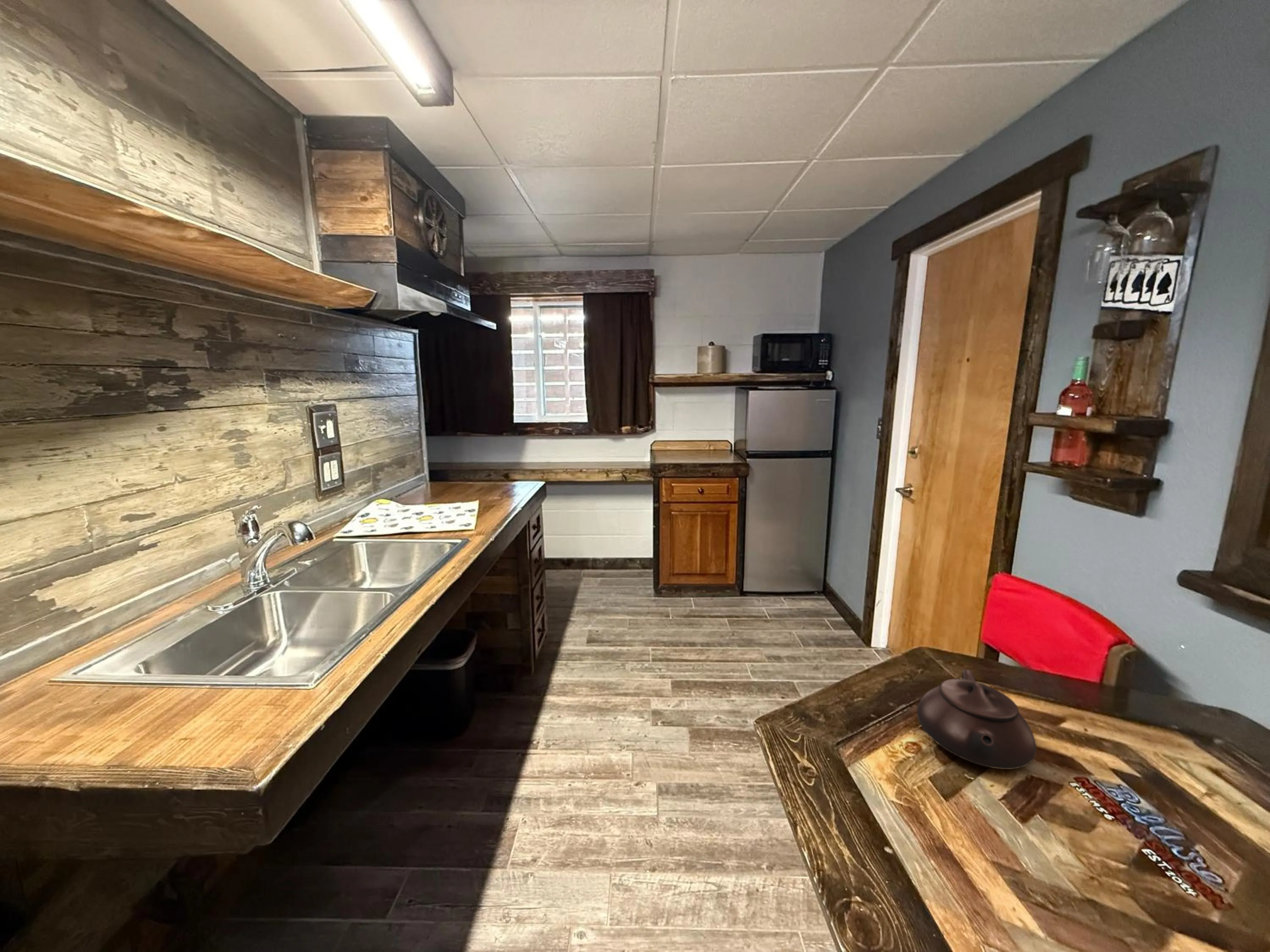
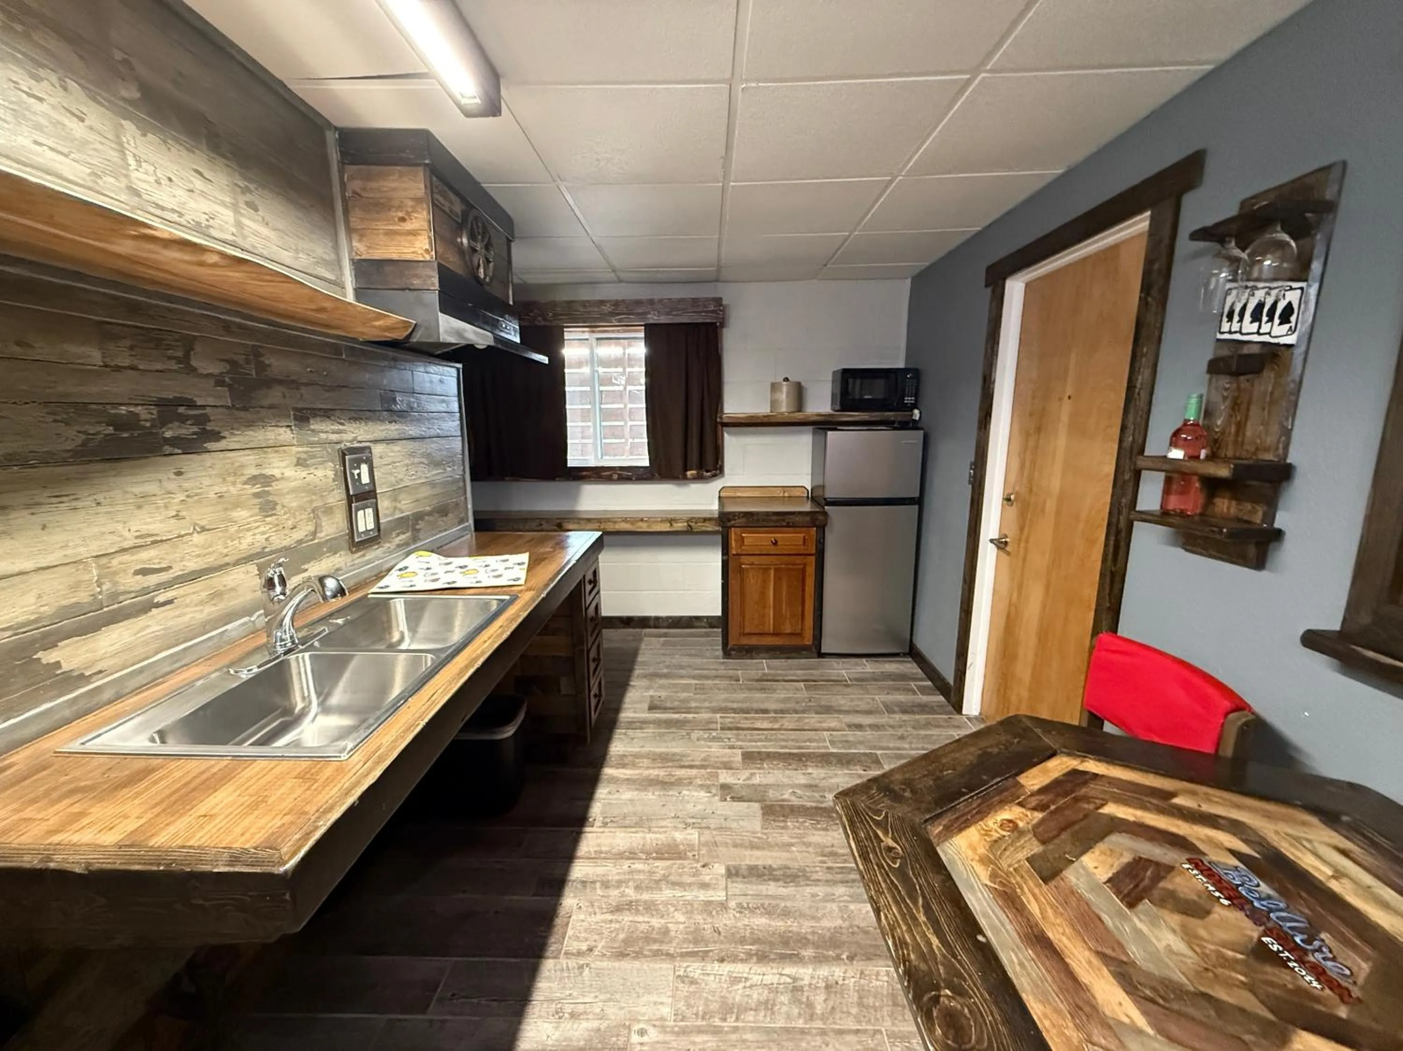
- teapot (977, 713)
